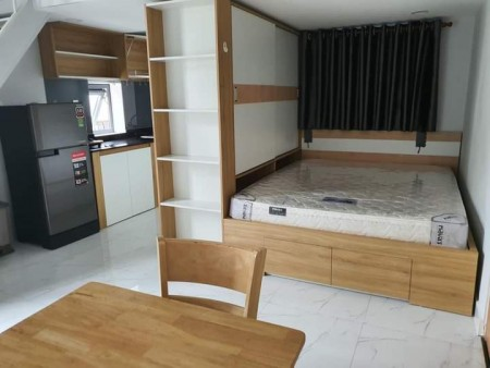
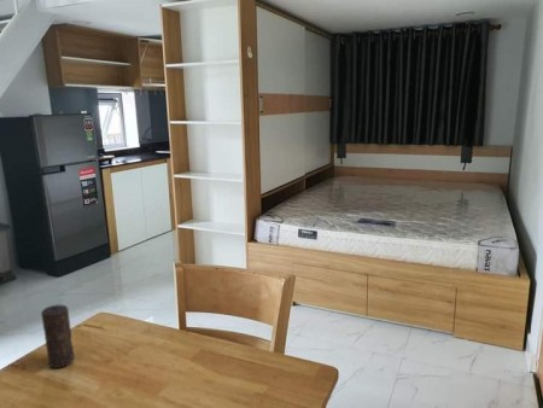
+ candle (58, 336)
